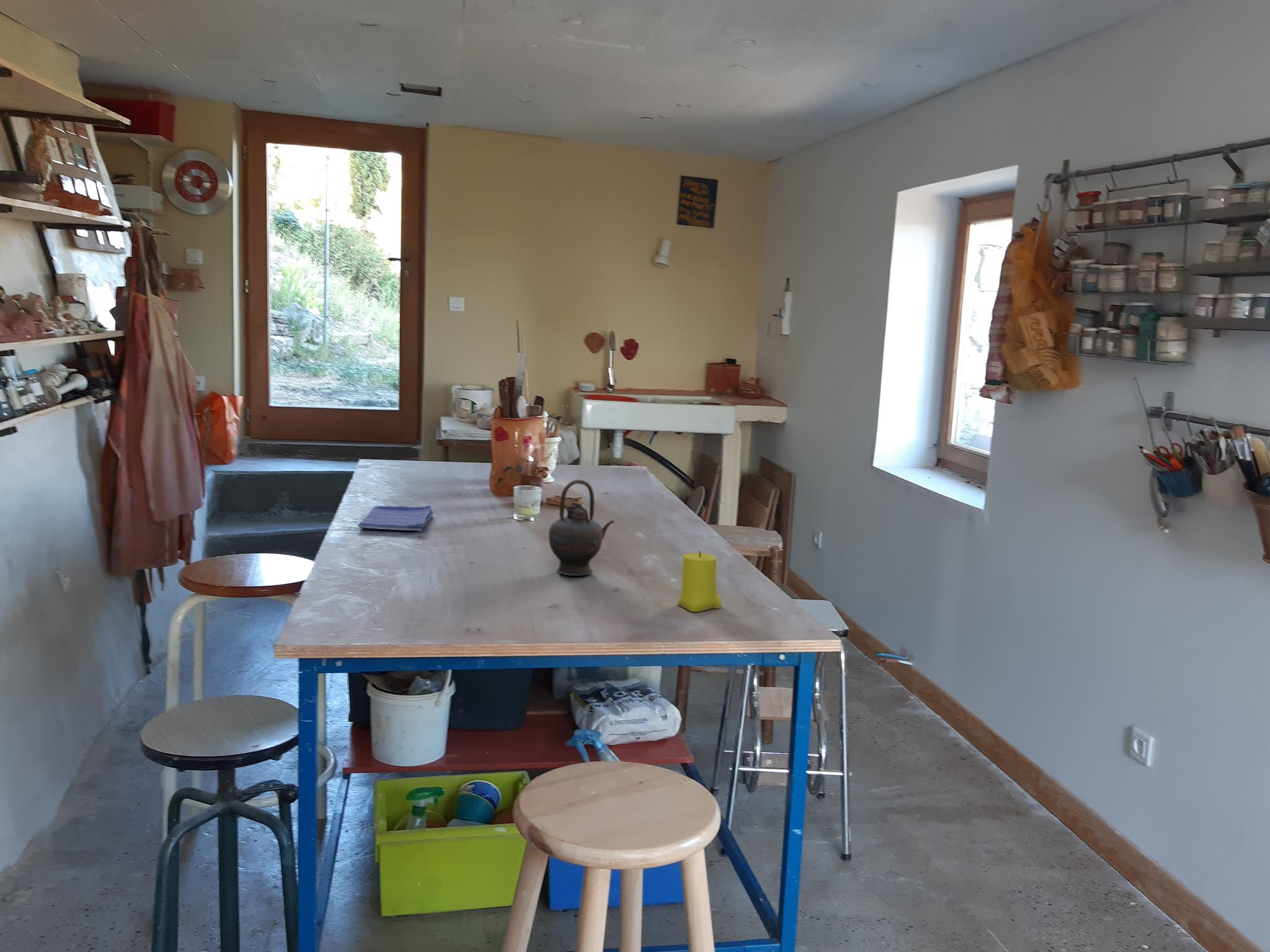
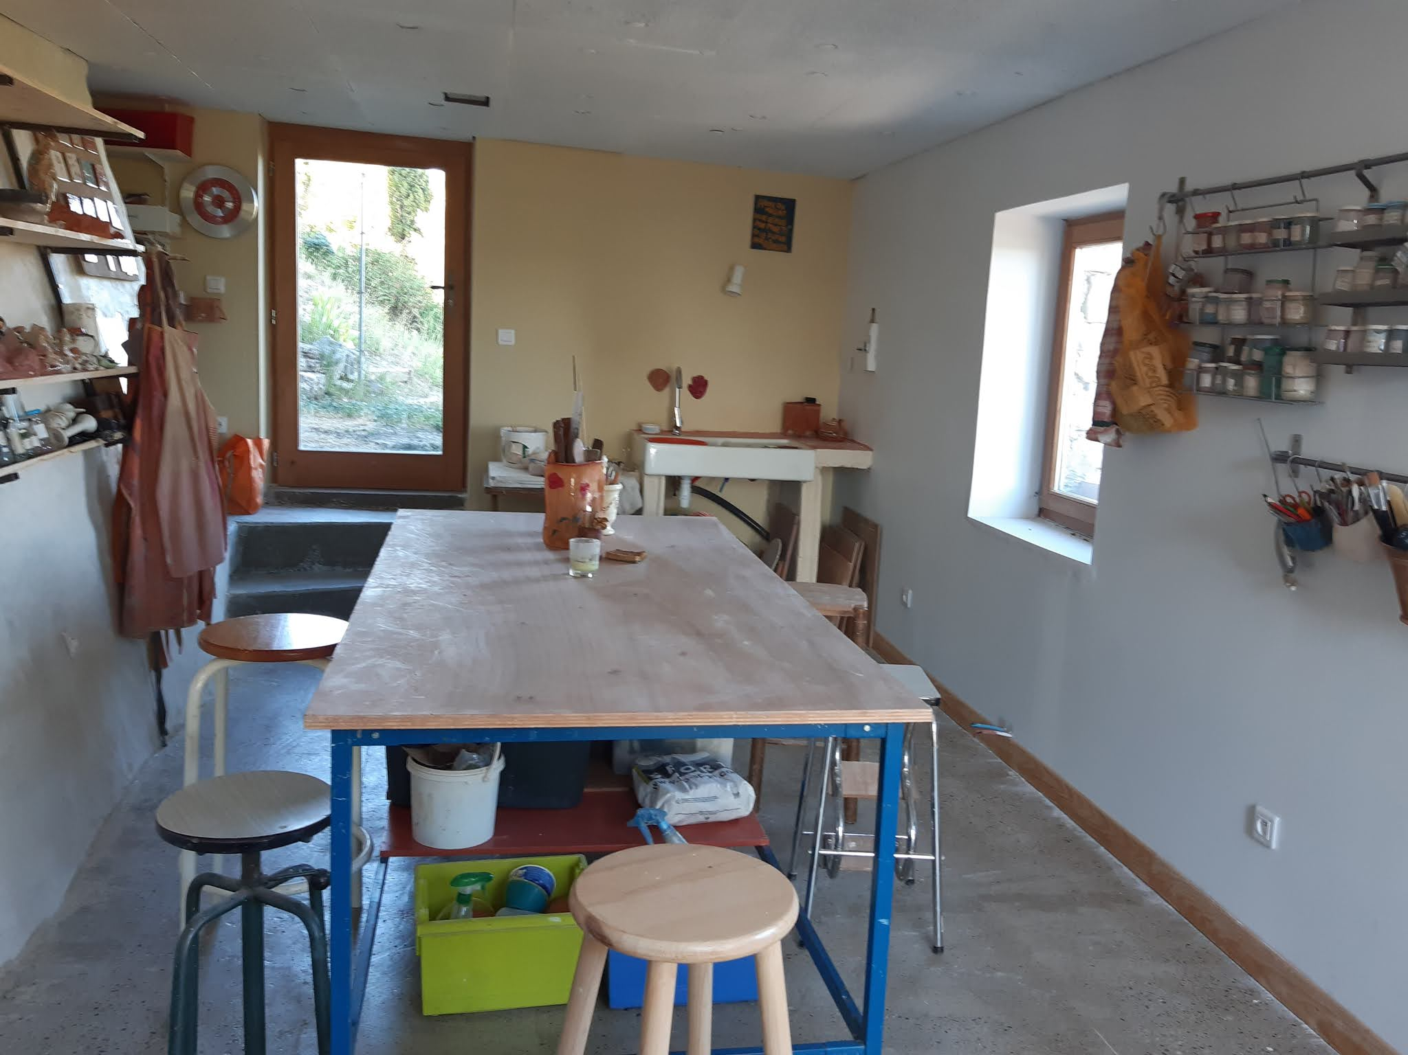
- candle (699, 579)
- teapot (582, 527)
- dish towel (397, 516)
